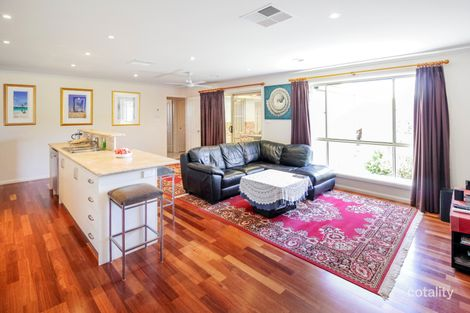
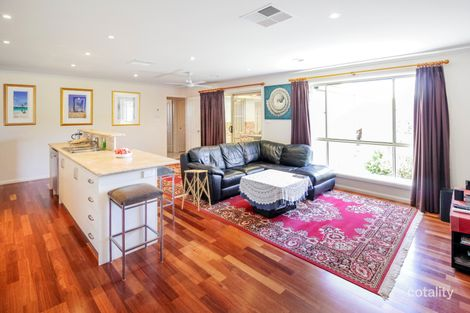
+ side table (194, 189)
